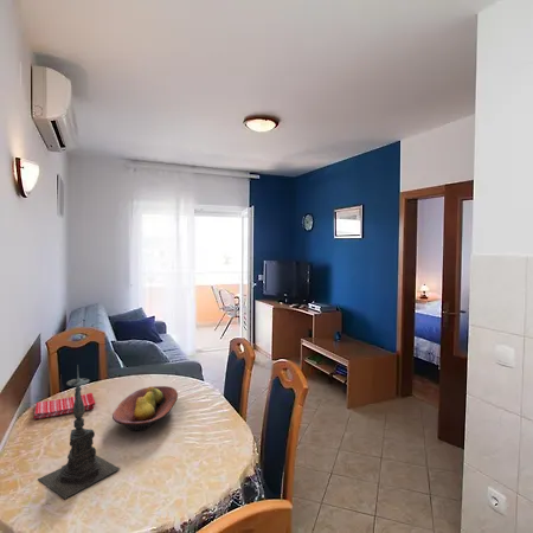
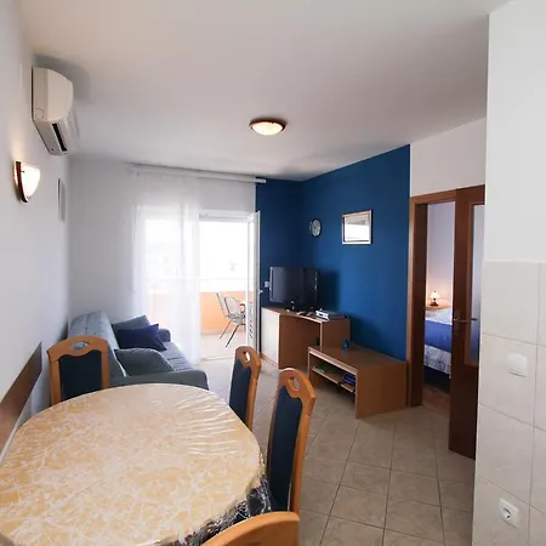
- dish towel (65, 404)
- candle holder (78, 419)
- fruit bowl (147, 404)
